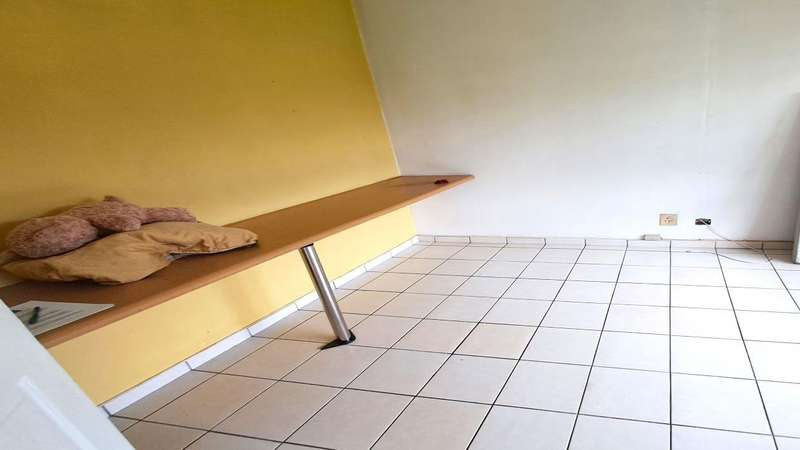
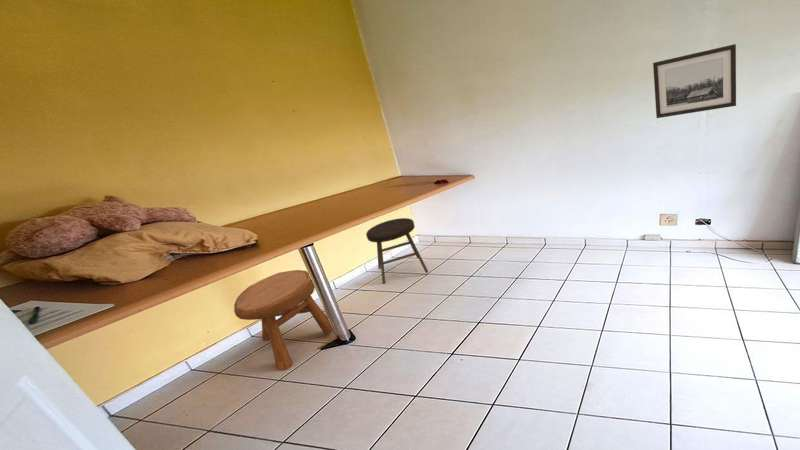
+ stool (395, 247)
+ stool (279, 315)
+ wall art (693, 83)
